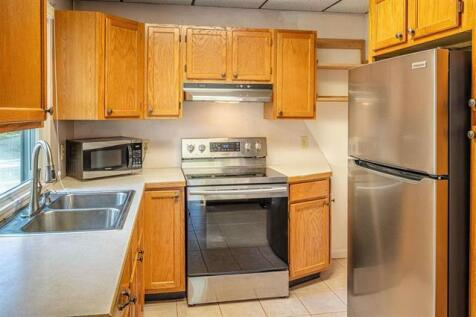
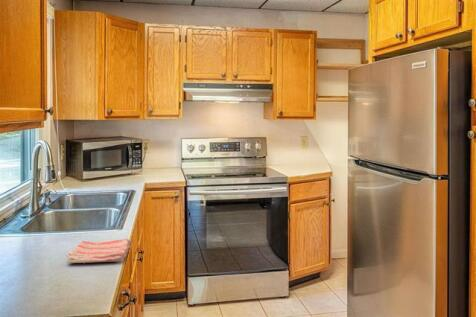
+ dish towel (101, 248)
